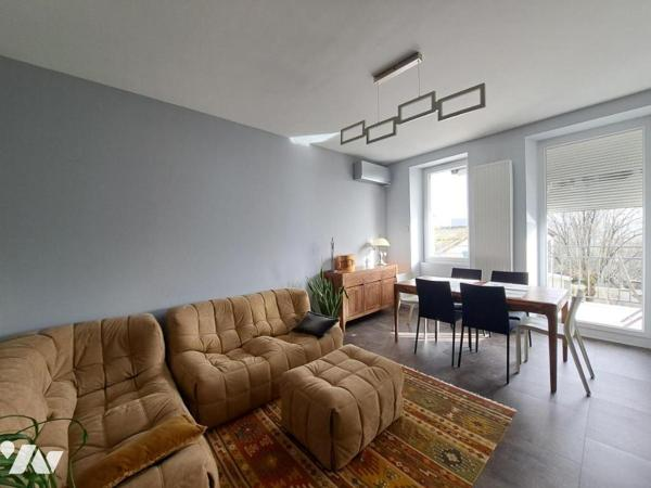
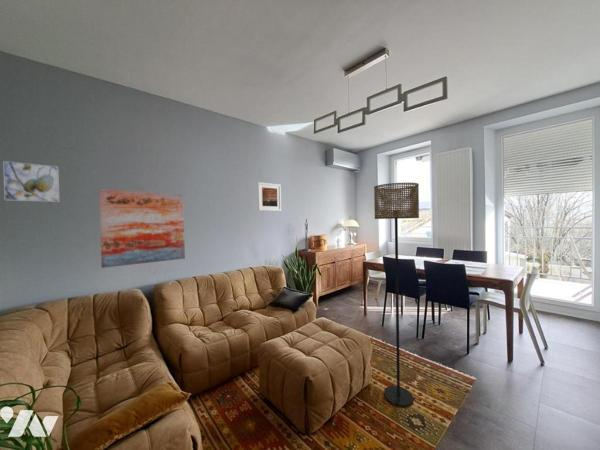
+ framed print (32, 182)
+ wall art (146, 227)
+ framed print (269, 197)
+ floor lamp (397, 291)
